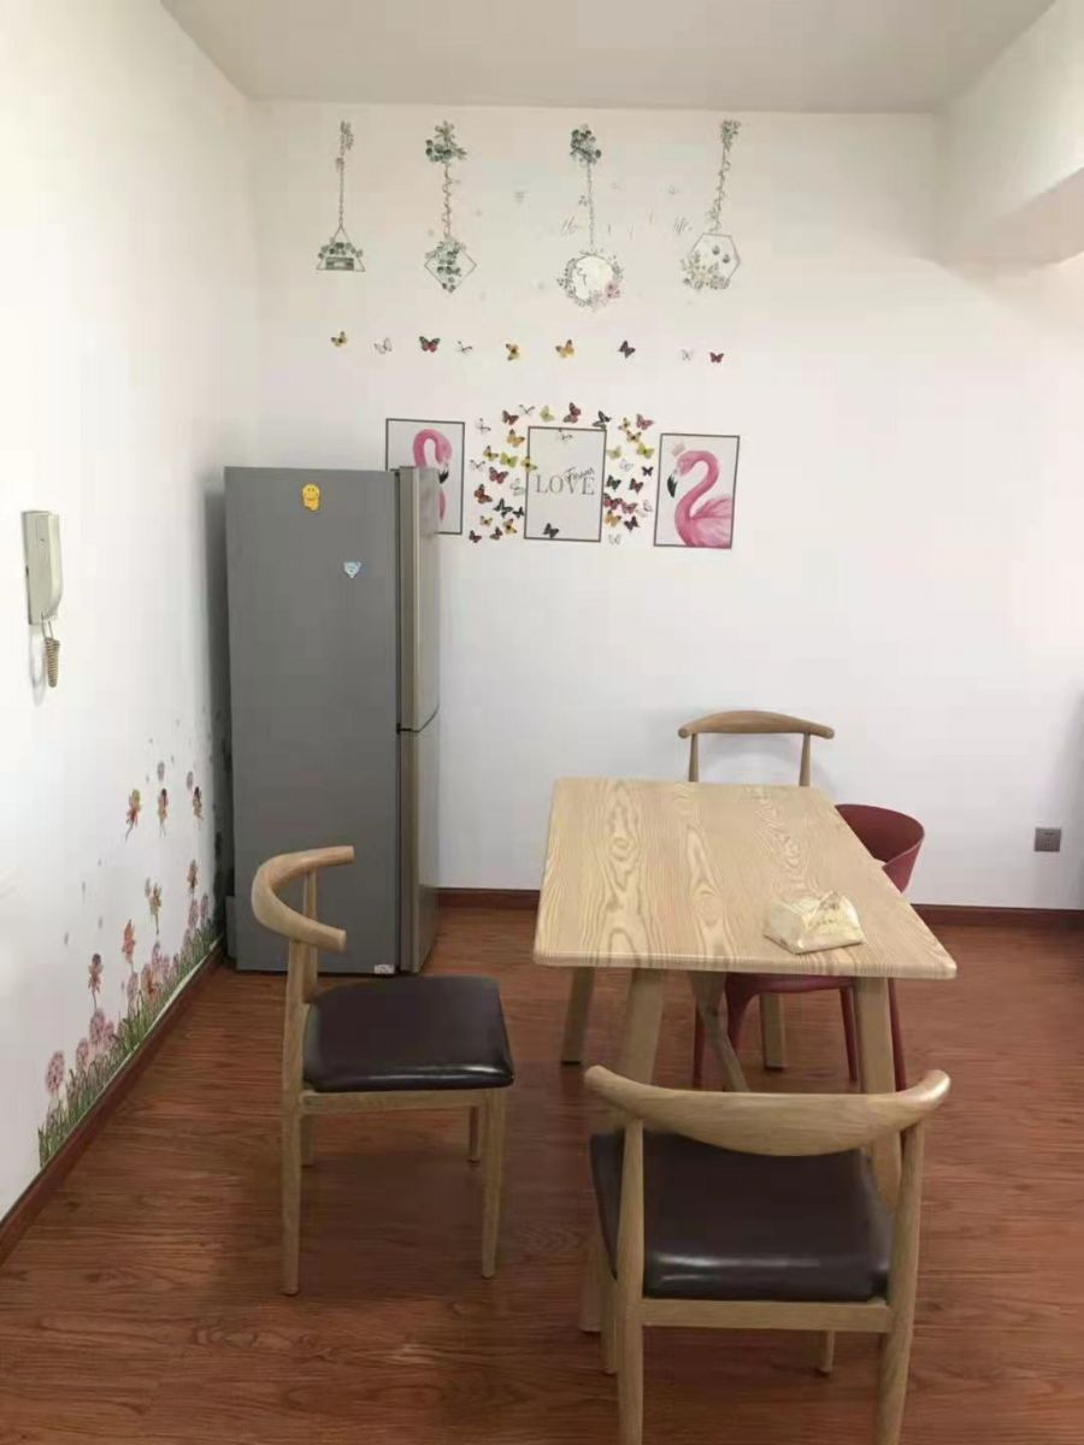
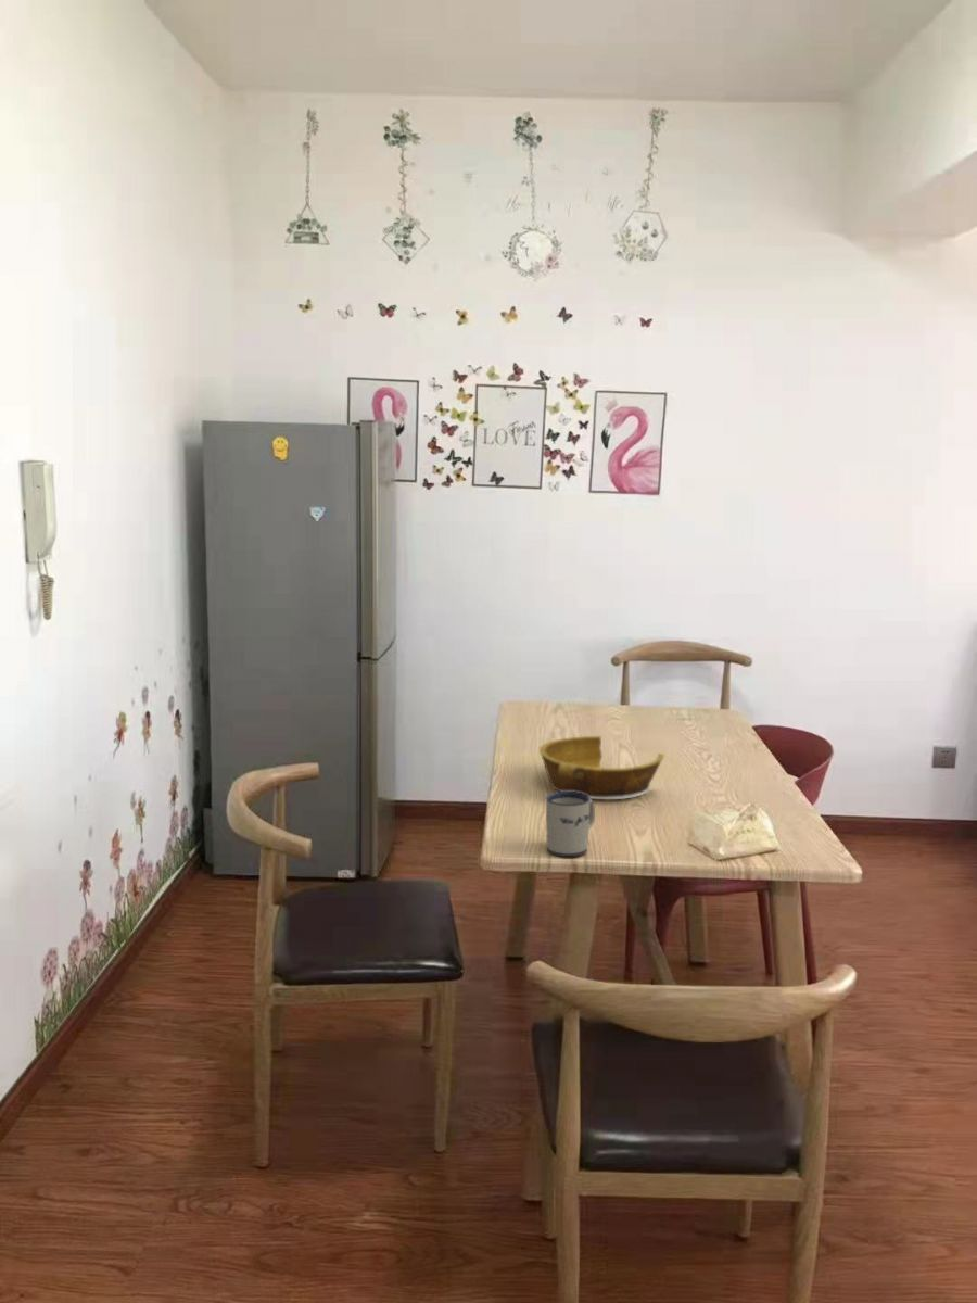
+ bowl (600, 769)
+ mug (573, 822)
